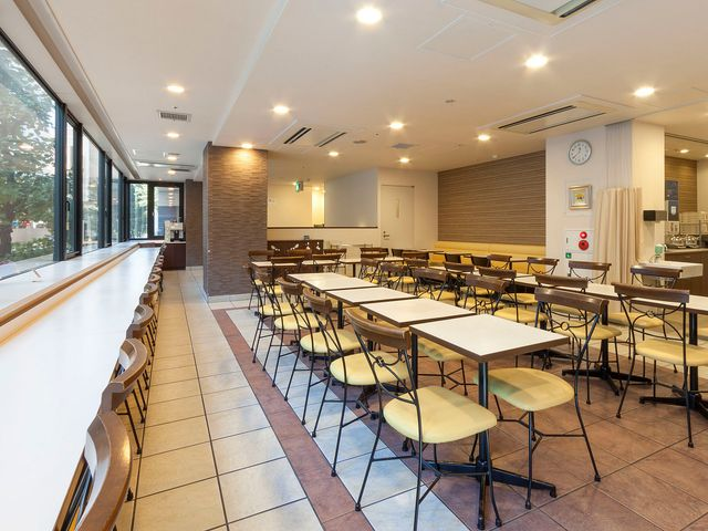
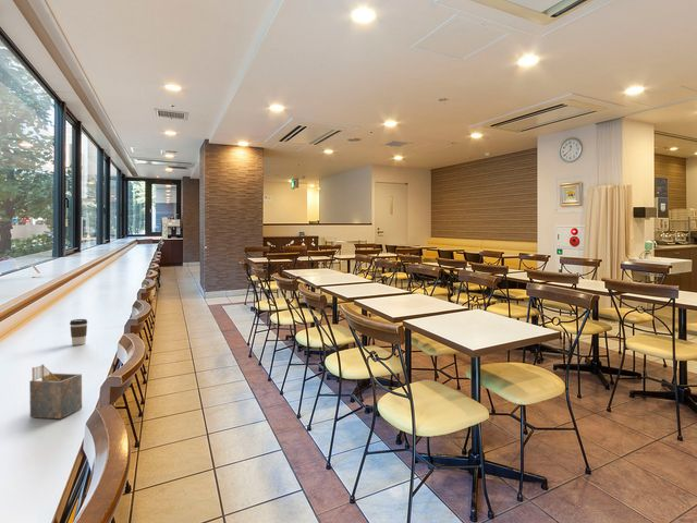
+ coffee cup (78, 331)
+ napkin holder (56, 388)
